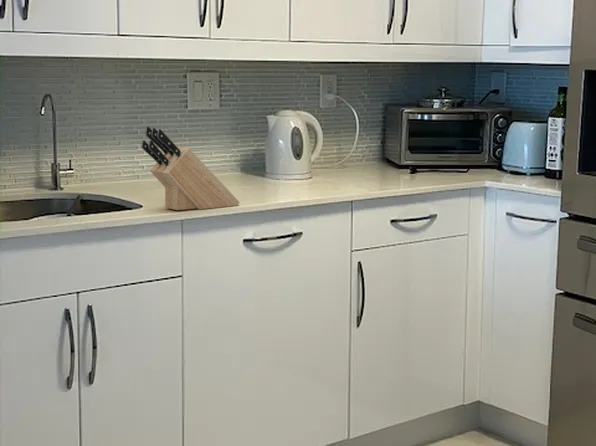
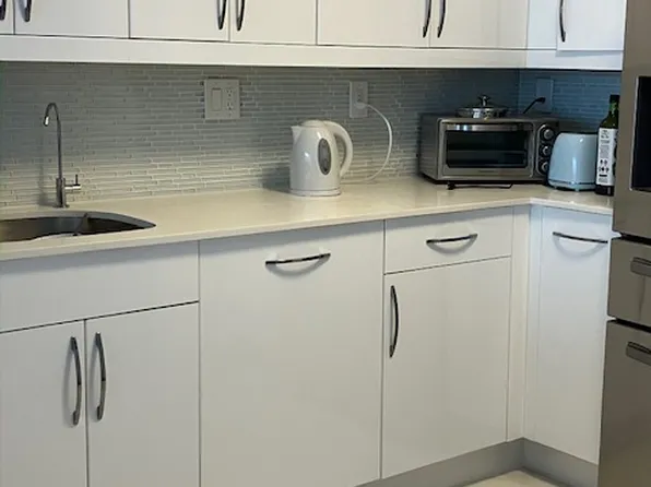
- knife block (189, 167)
